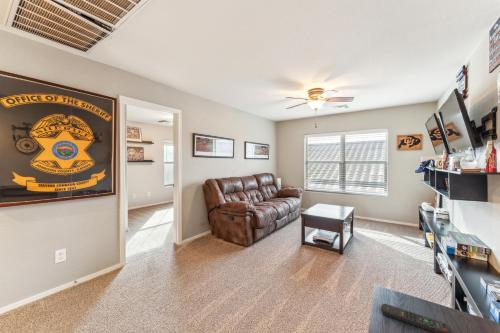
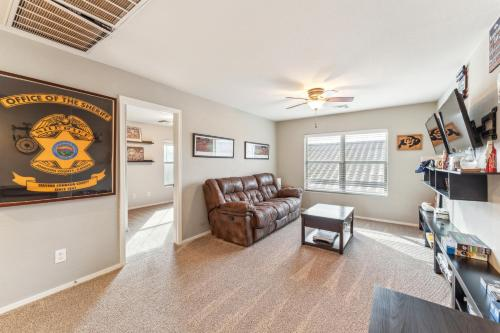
- remote control (413, 318)
